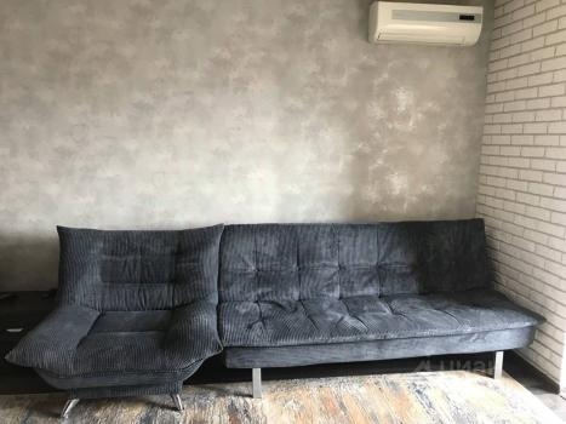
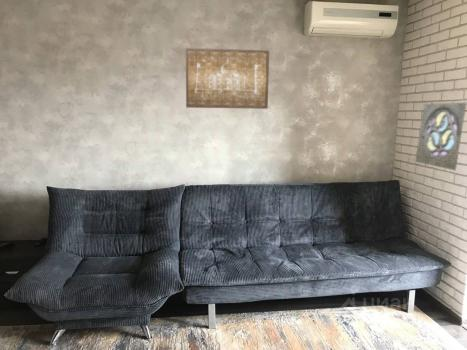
+ wall ornament (439, 134)
+ wall art (227, 79)
